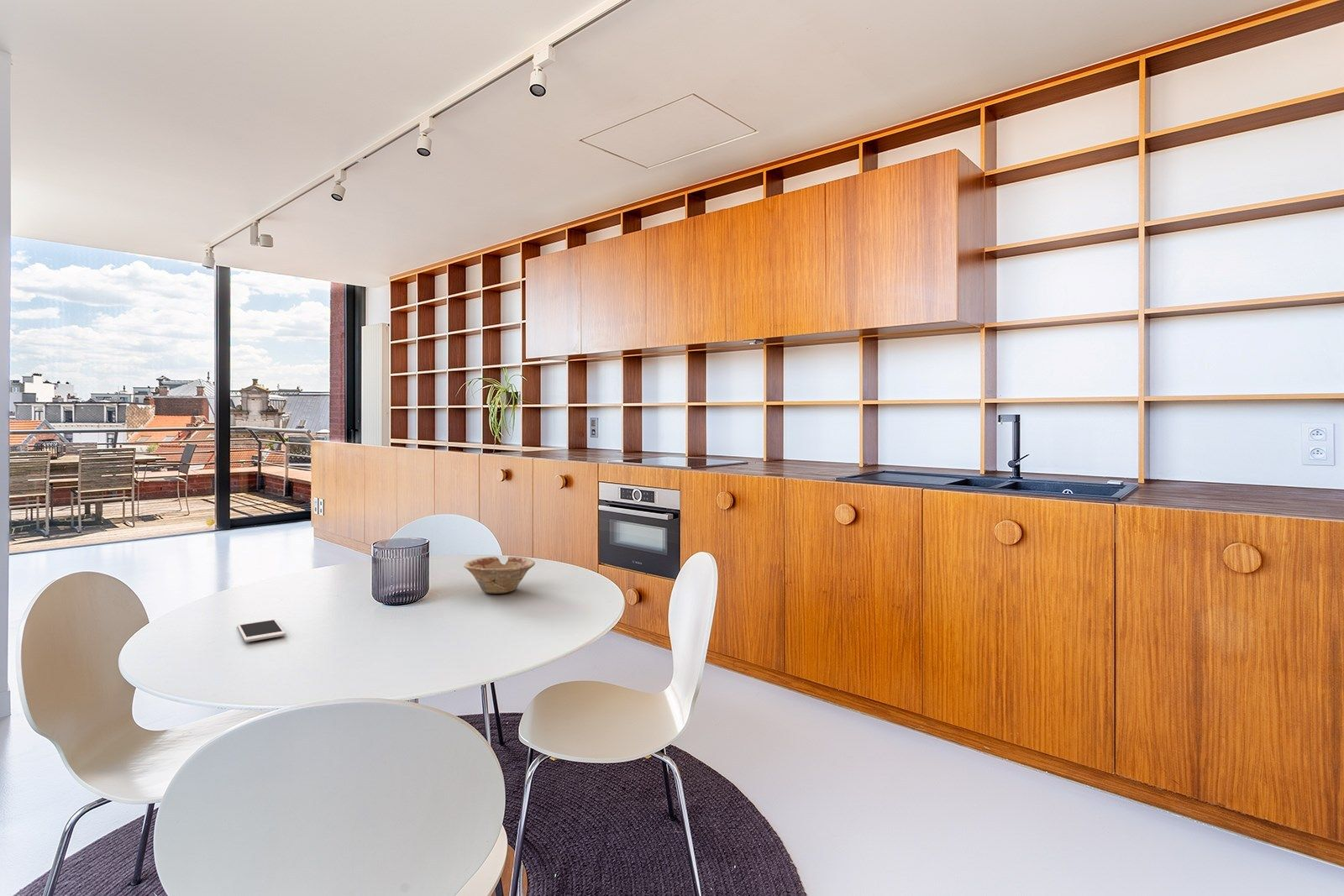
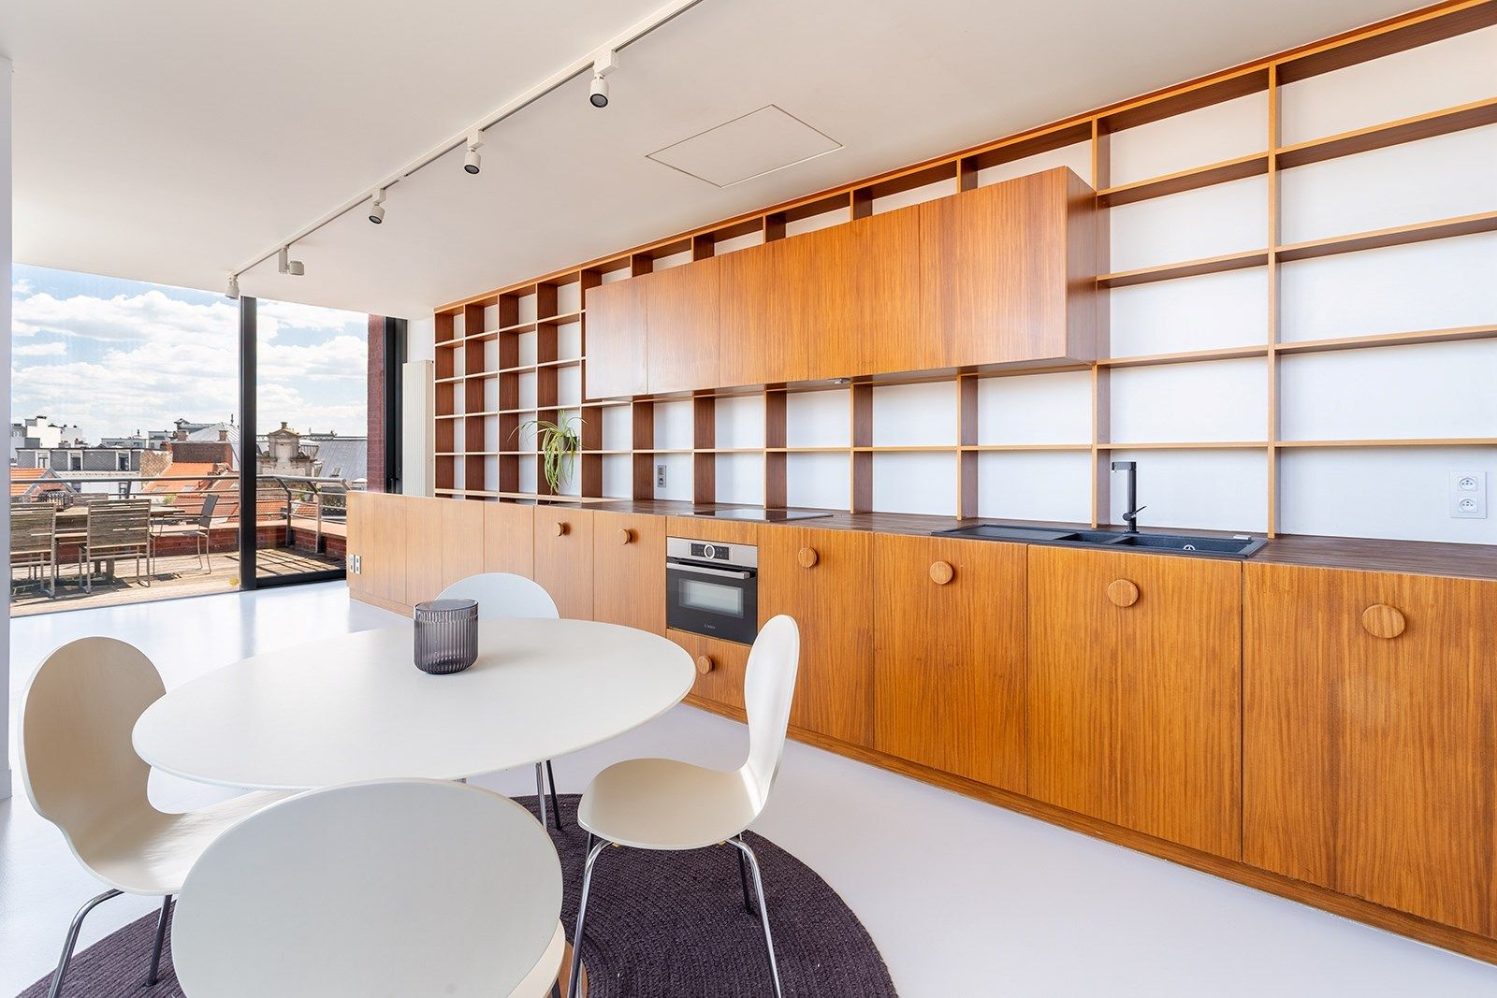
- cell phone (260, 629)
- dish (500, 576)
